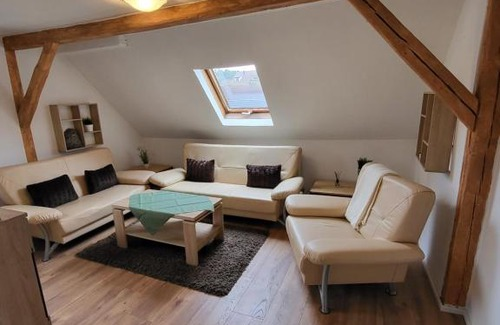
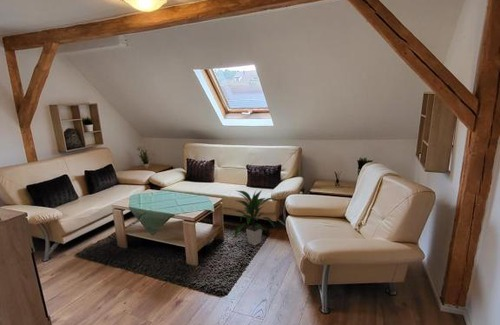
+ indoor plant (251, 215)
